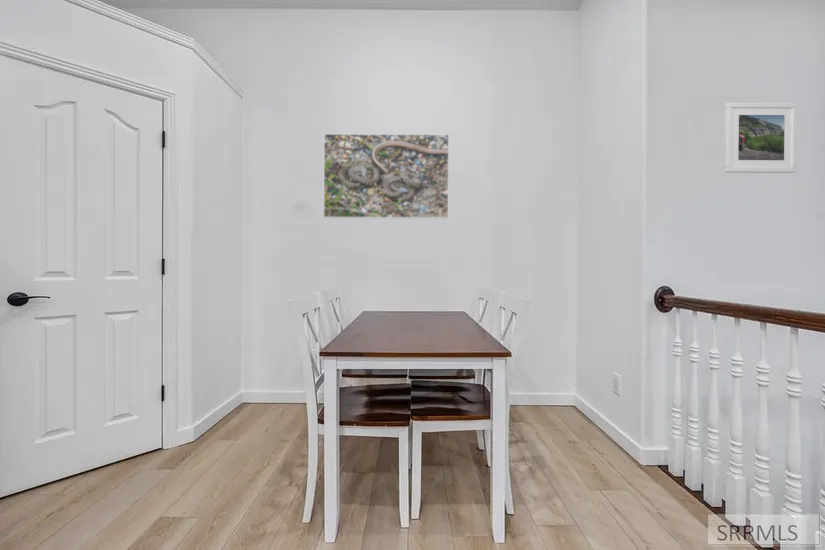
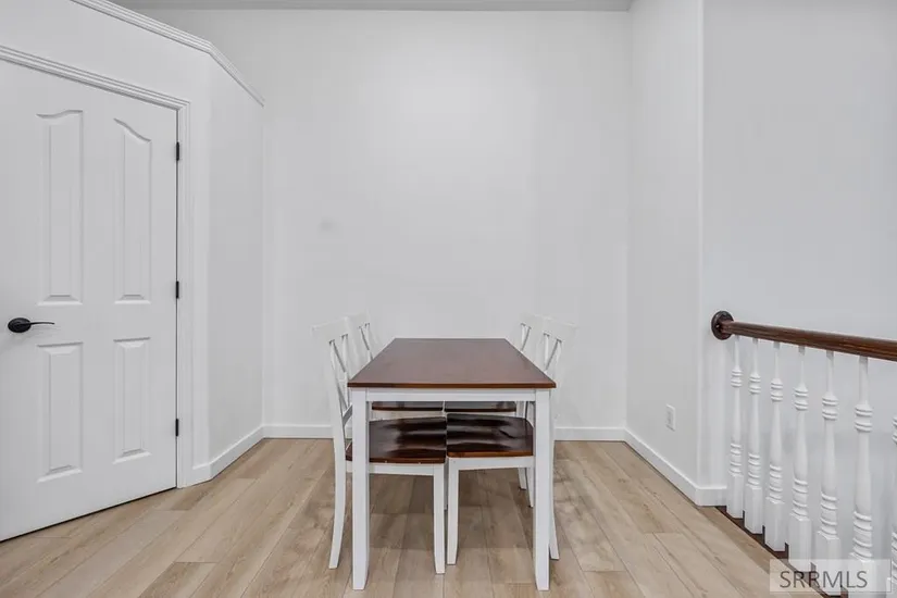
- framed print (760, 137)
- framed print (386, 176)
